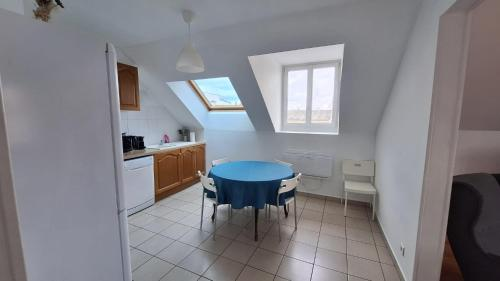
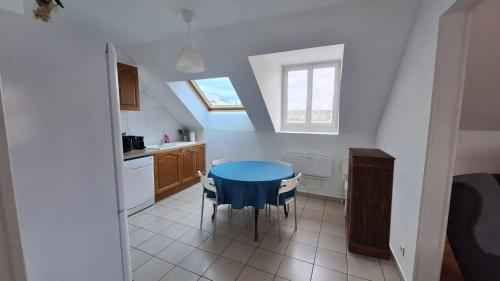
+ cabinet (364, 194)
